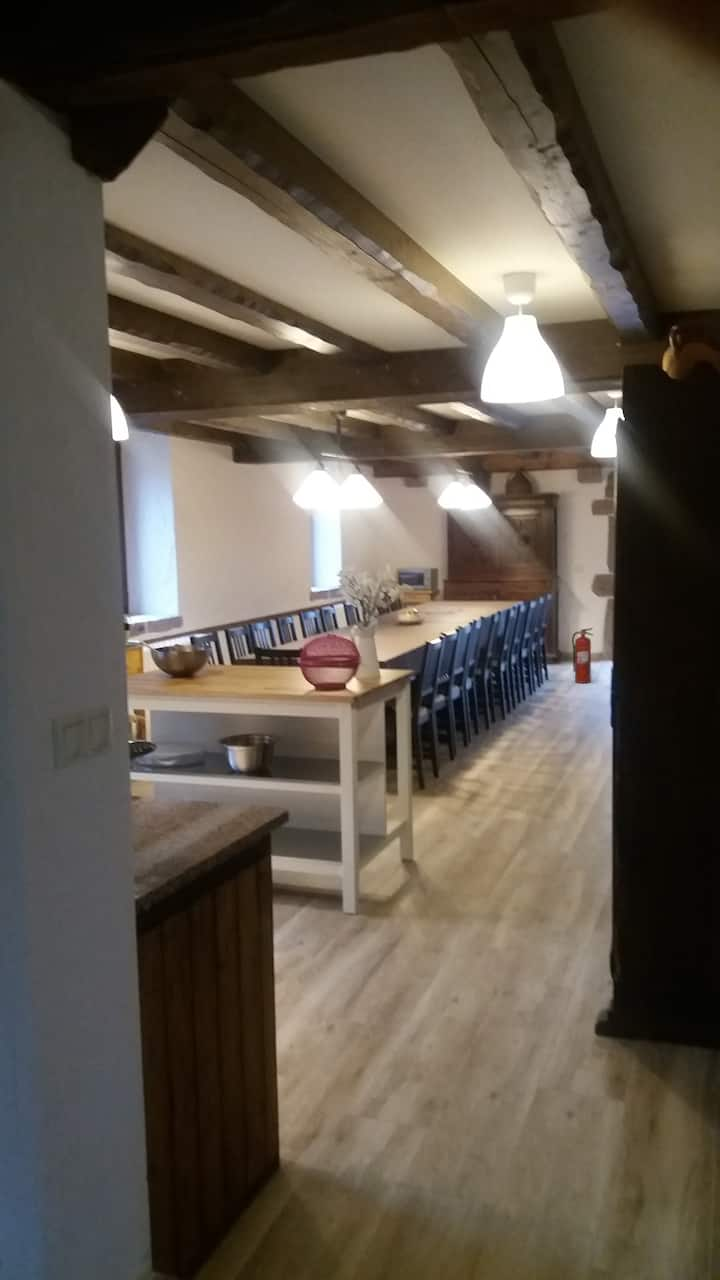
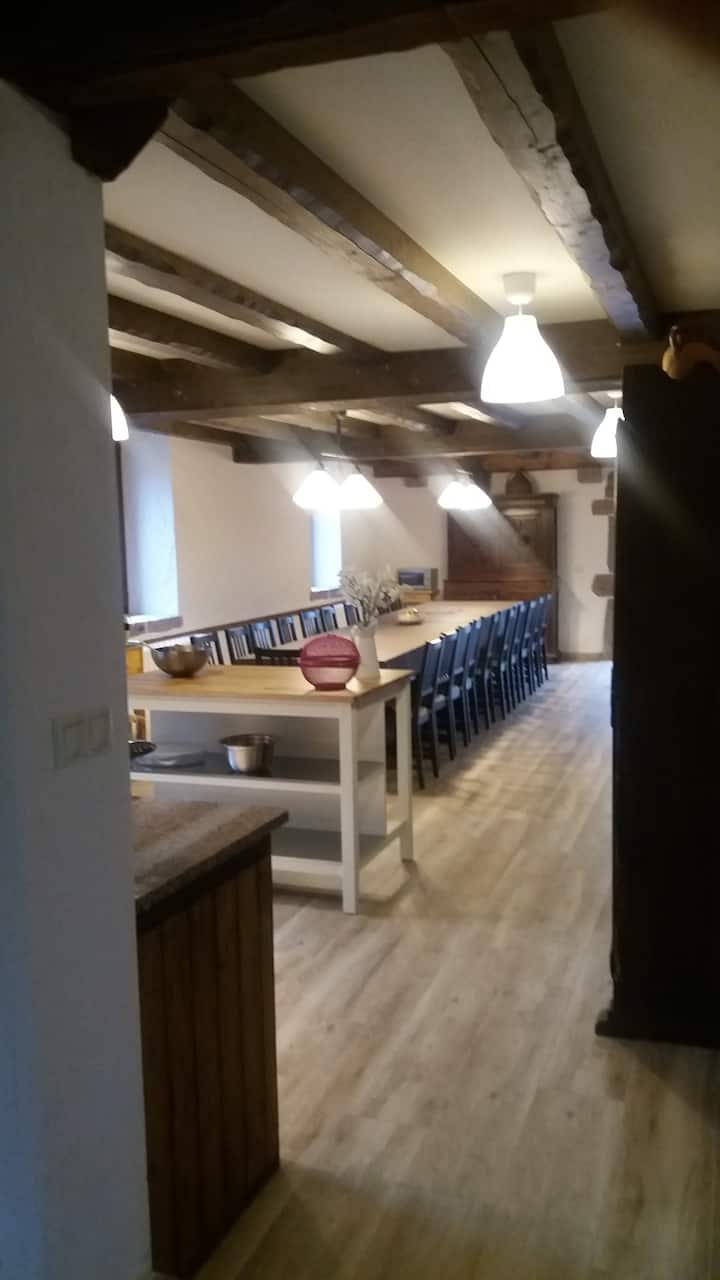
- fire extinguisher (582, 655)
